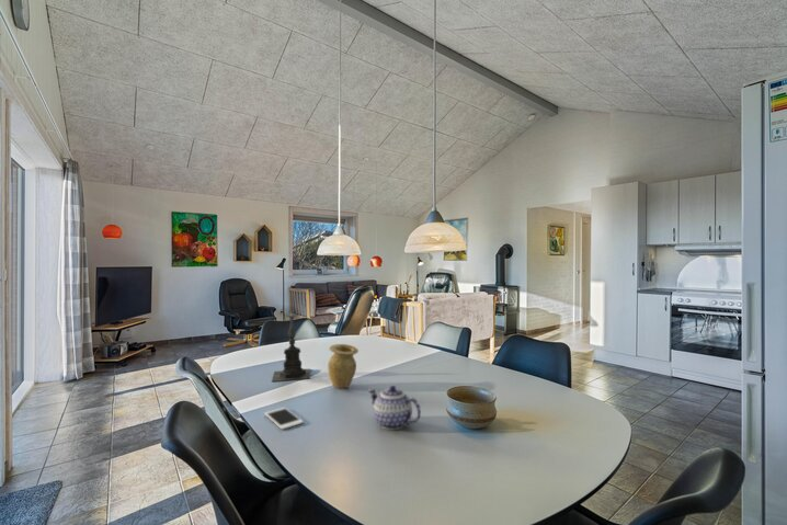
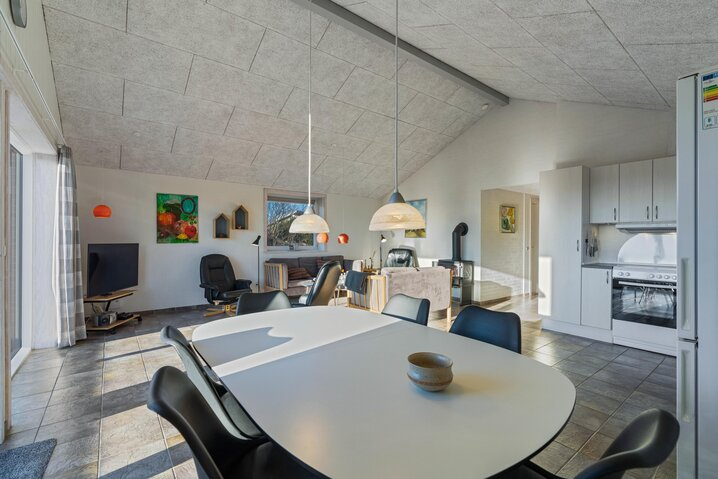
- cell phone (283, 418)
- candle holder (292, 339)
- teapot (392, 404)
- vase (343, 366)
